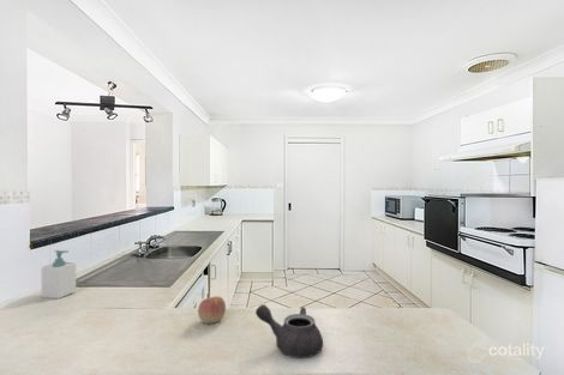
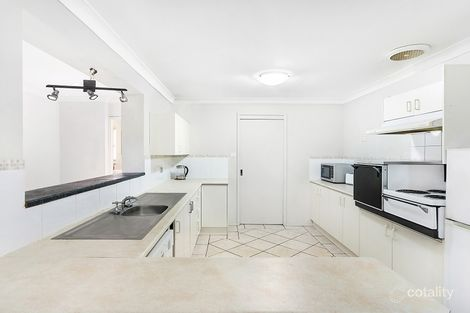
- soap bottle (59, 272)
- teapot (288, 326)
- apple (211, 308)
